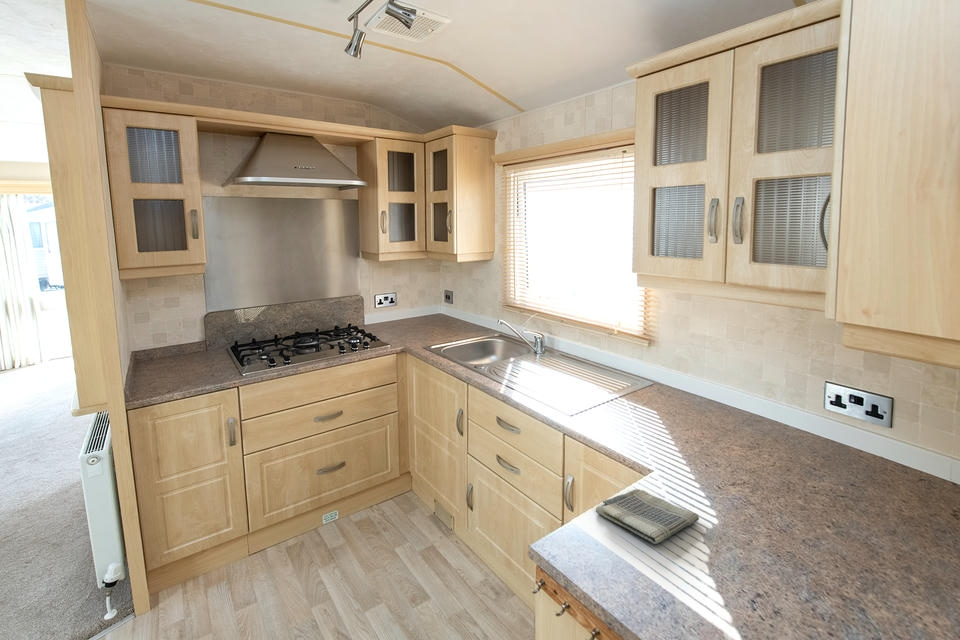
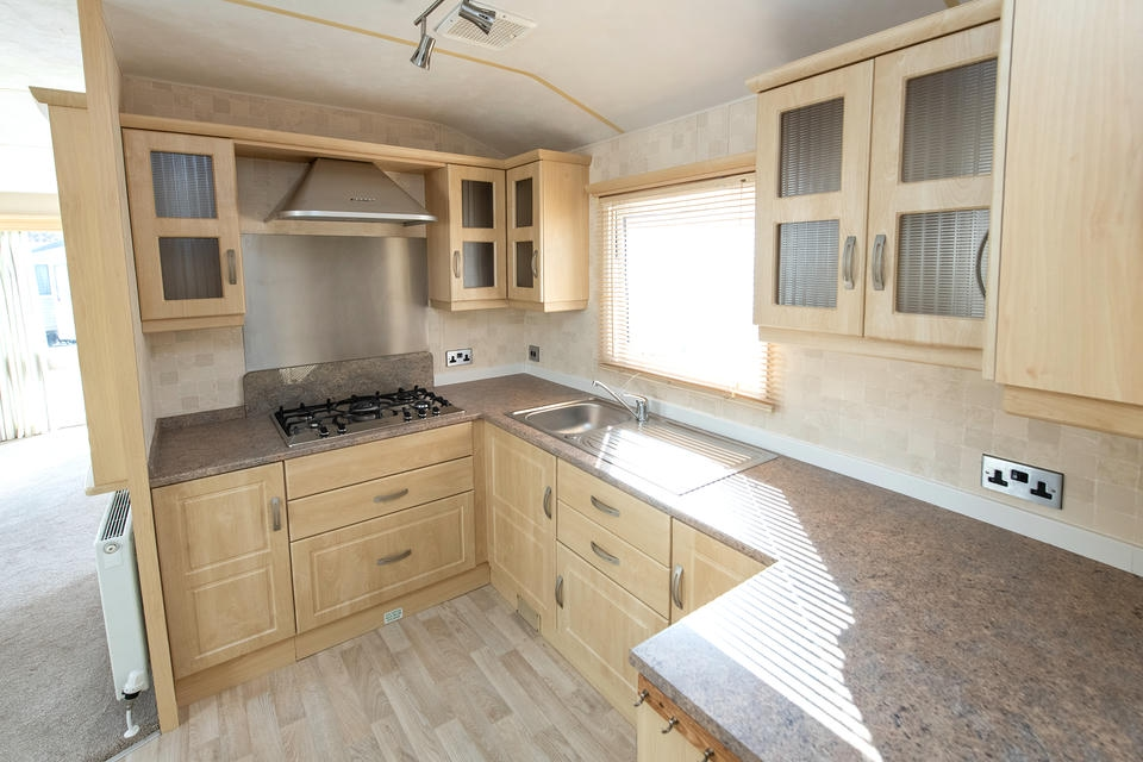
- dish towel (645, 511)
